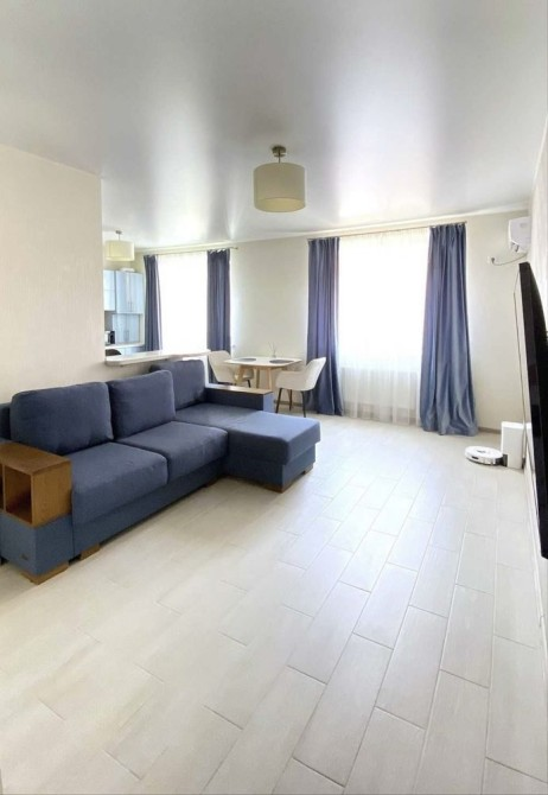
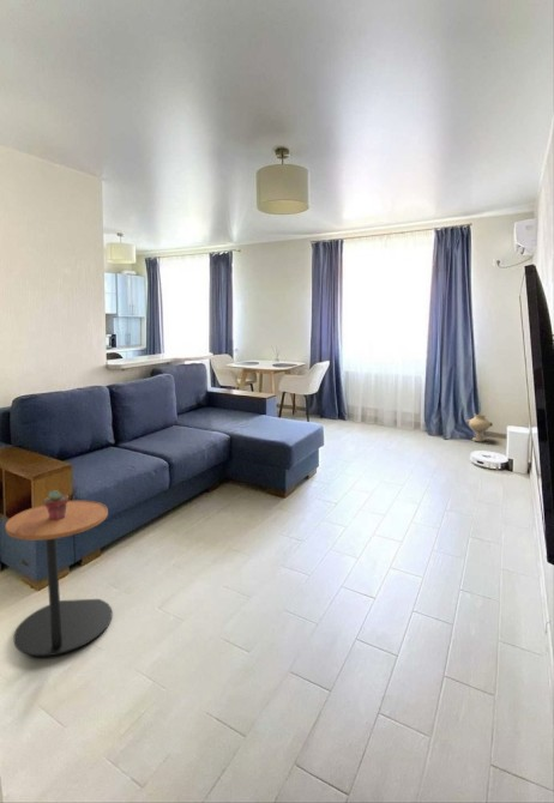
+ potted succulent (55, 502)
+ vase (478, 427)
+ side table (58, 573)
